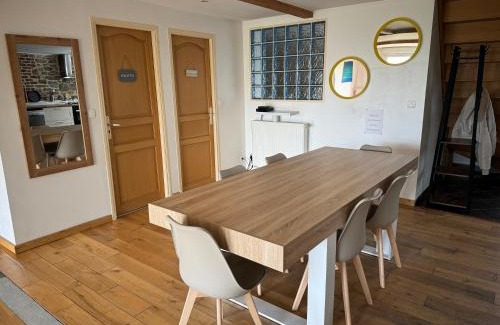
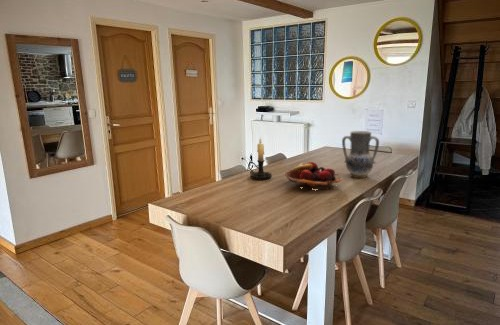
+ candle holder (258, 157)
+ fruit basket (311, 174)
+ vase (359, 154)
